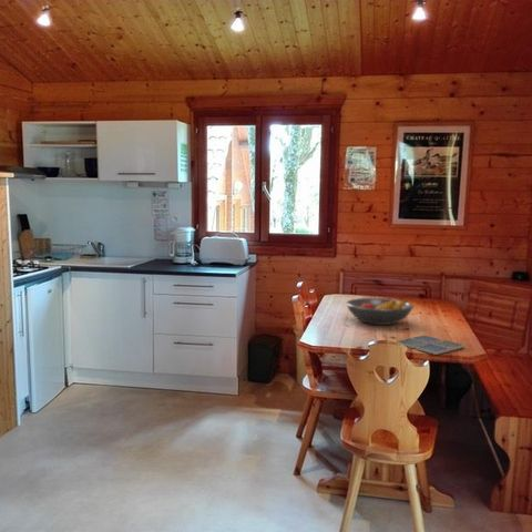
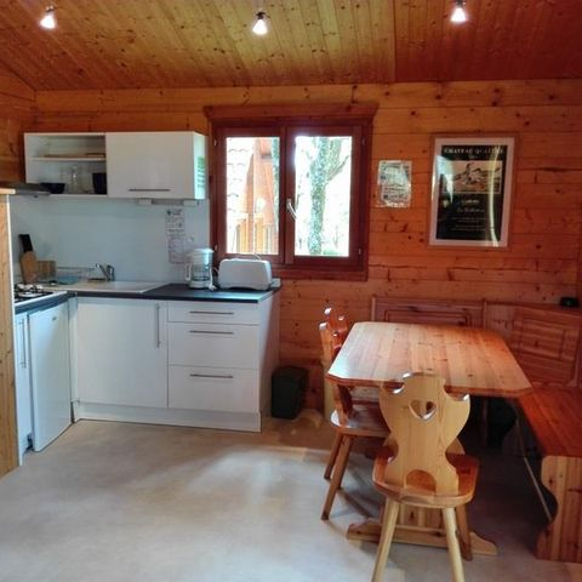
- drink coaster (429, 344)
- fruit bowl (378, 310)
